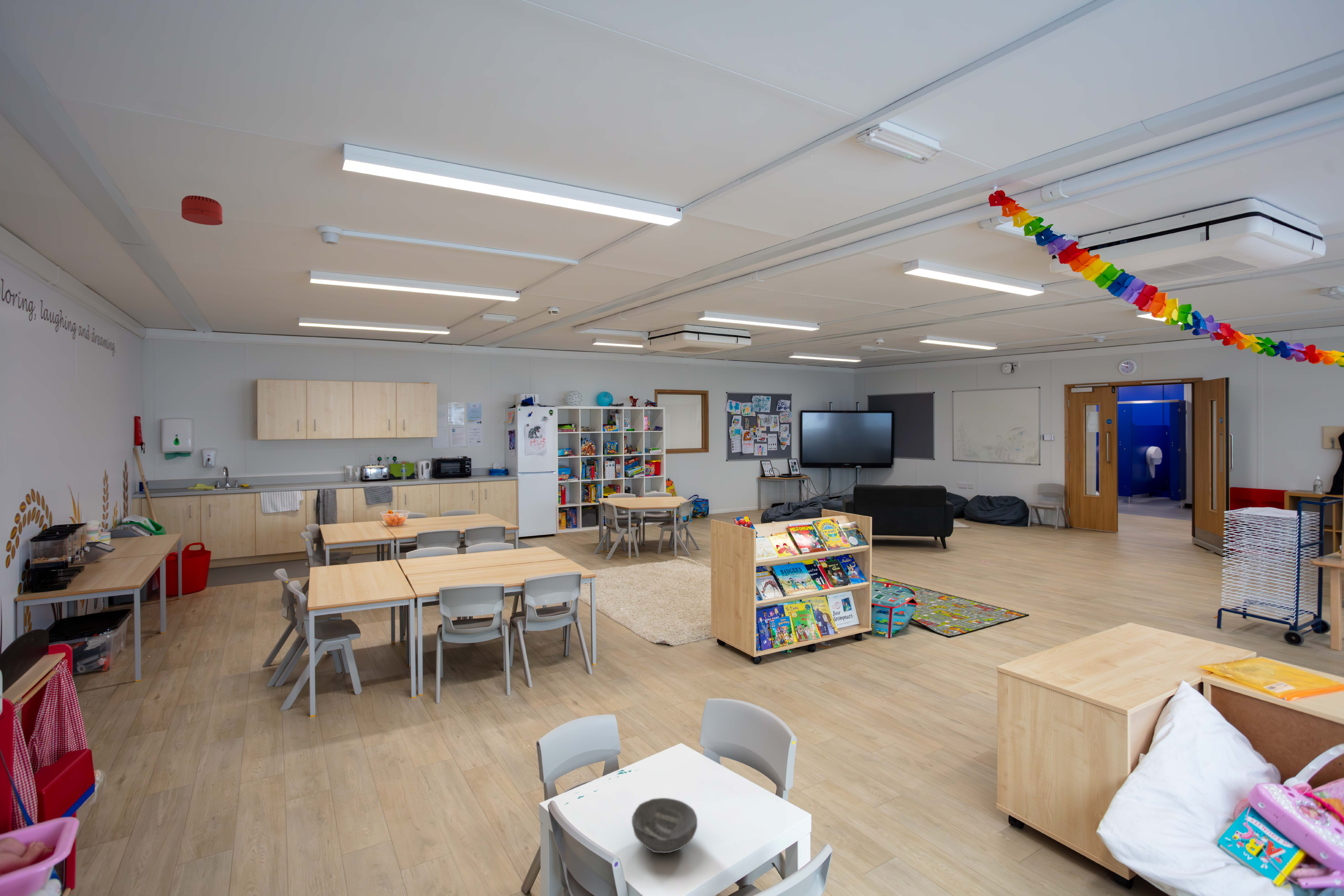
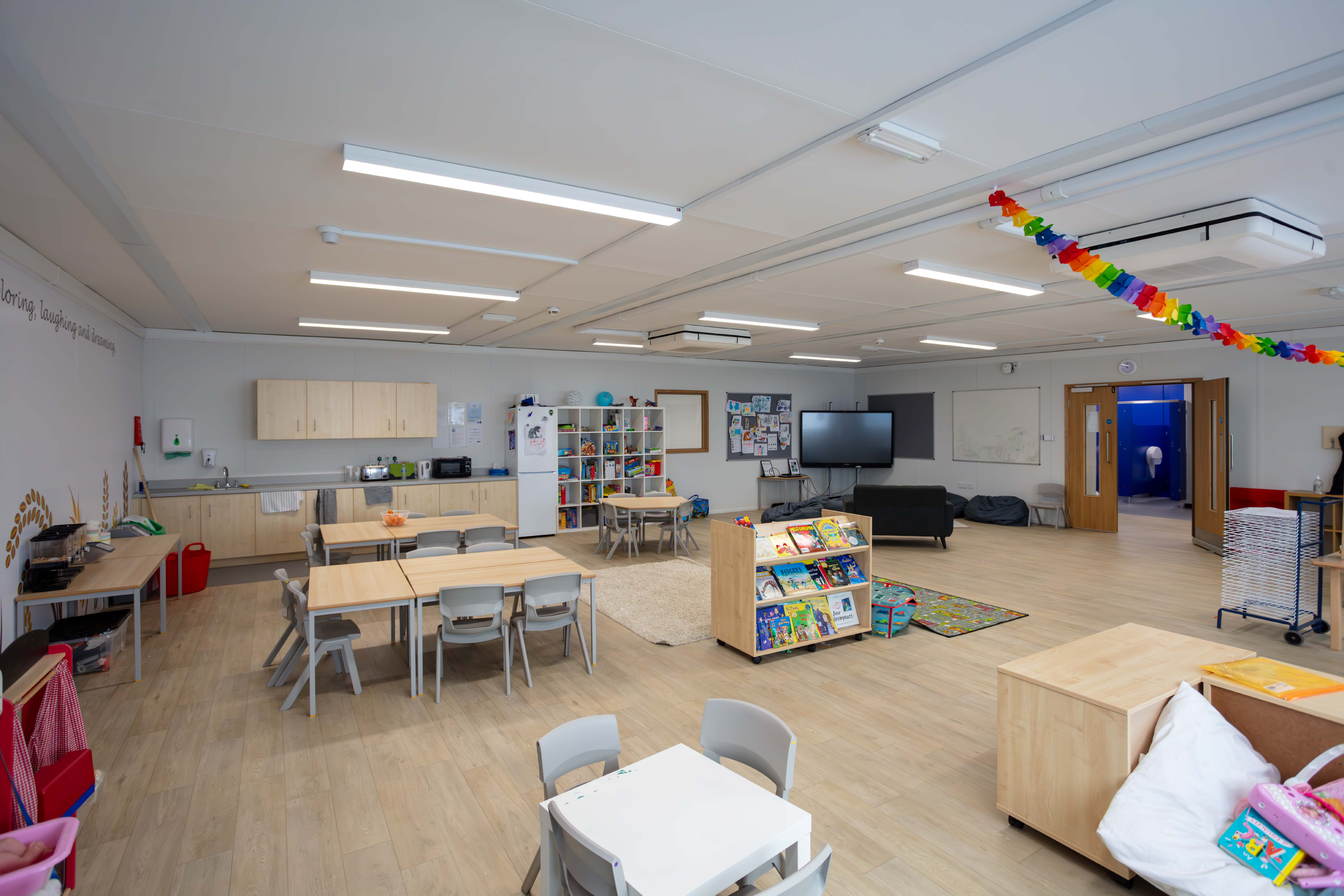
- bowl (665, 829)
- smoke detector (202, 210)
